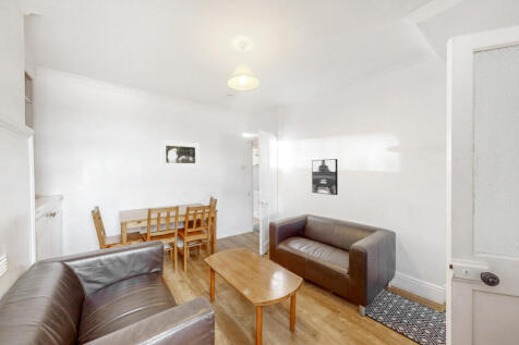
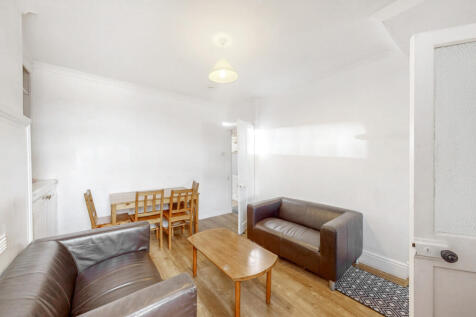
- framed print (181, 155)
- wall art (324, 176)
